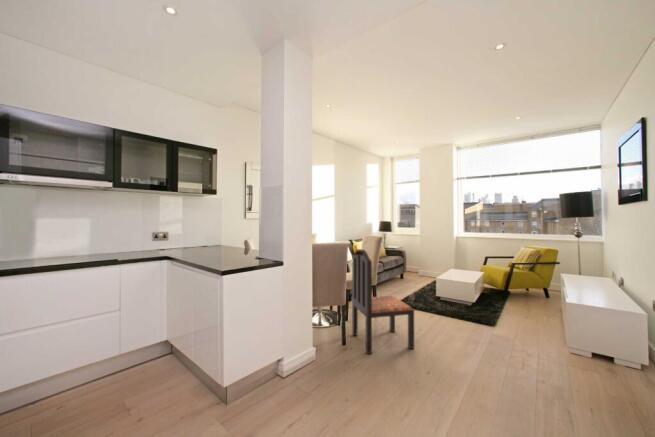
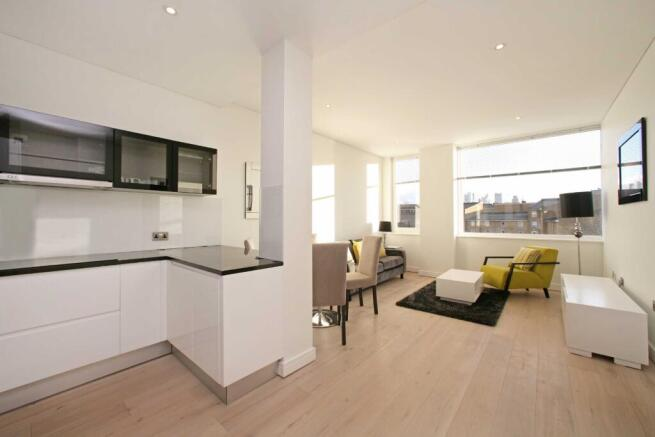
- dining chair (381, 296)
